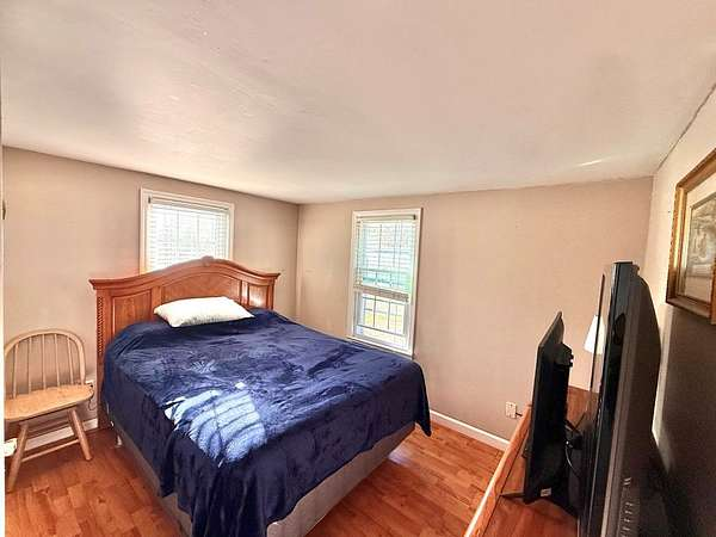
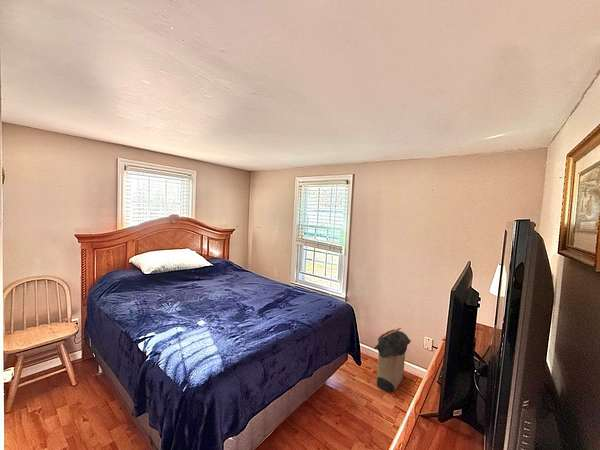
+ laundry hamper (391, 351)
